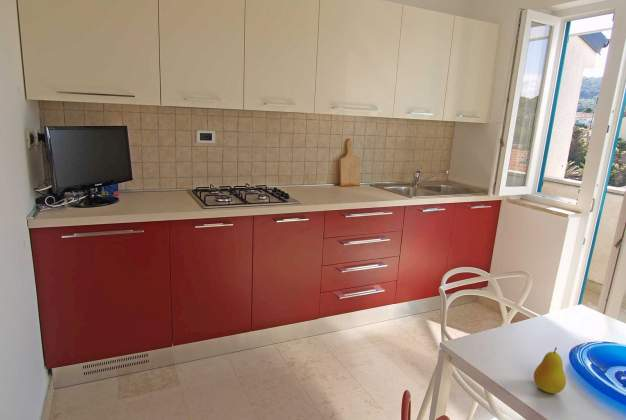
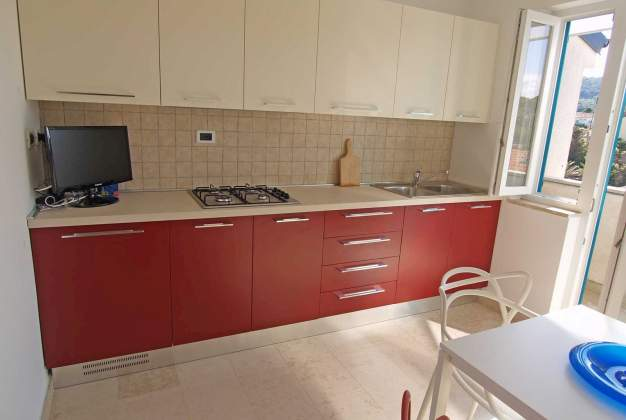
- fruit (551, 368)
